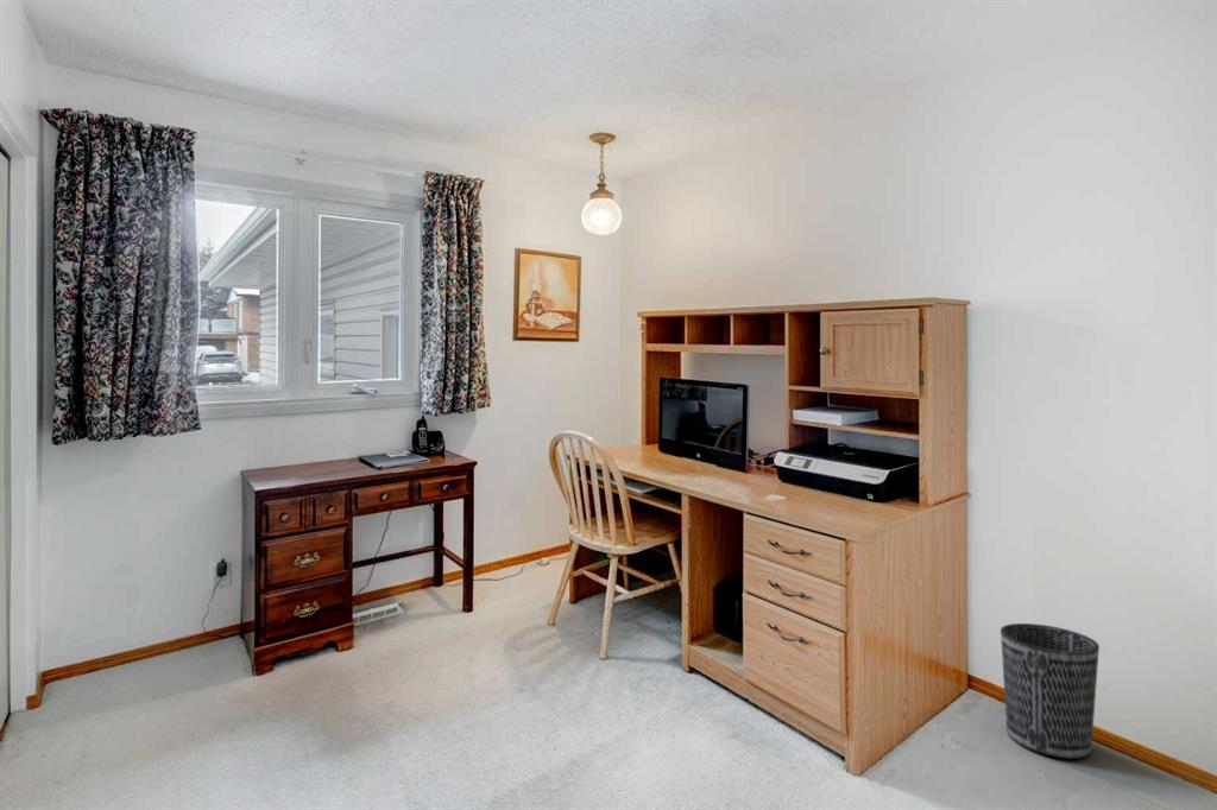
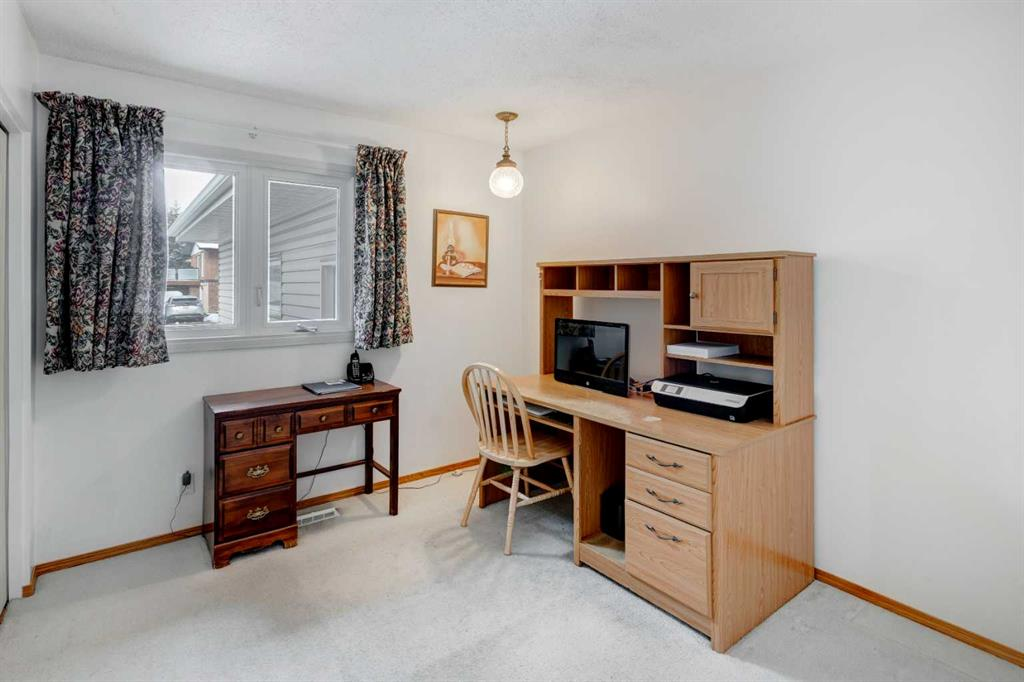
- wastebasket (1047, 688)
